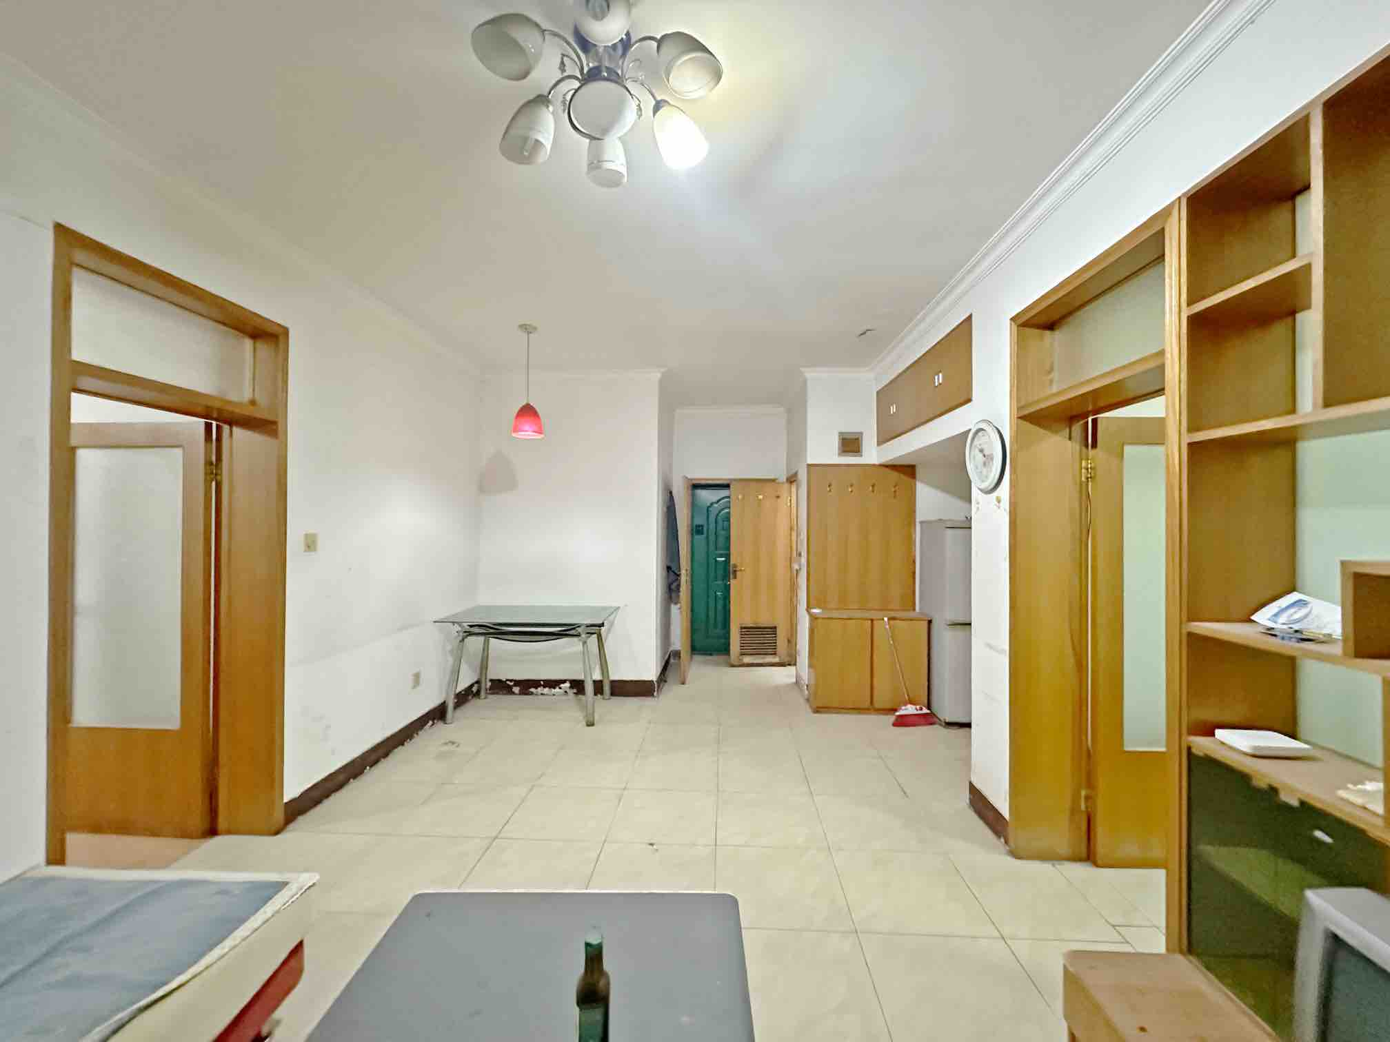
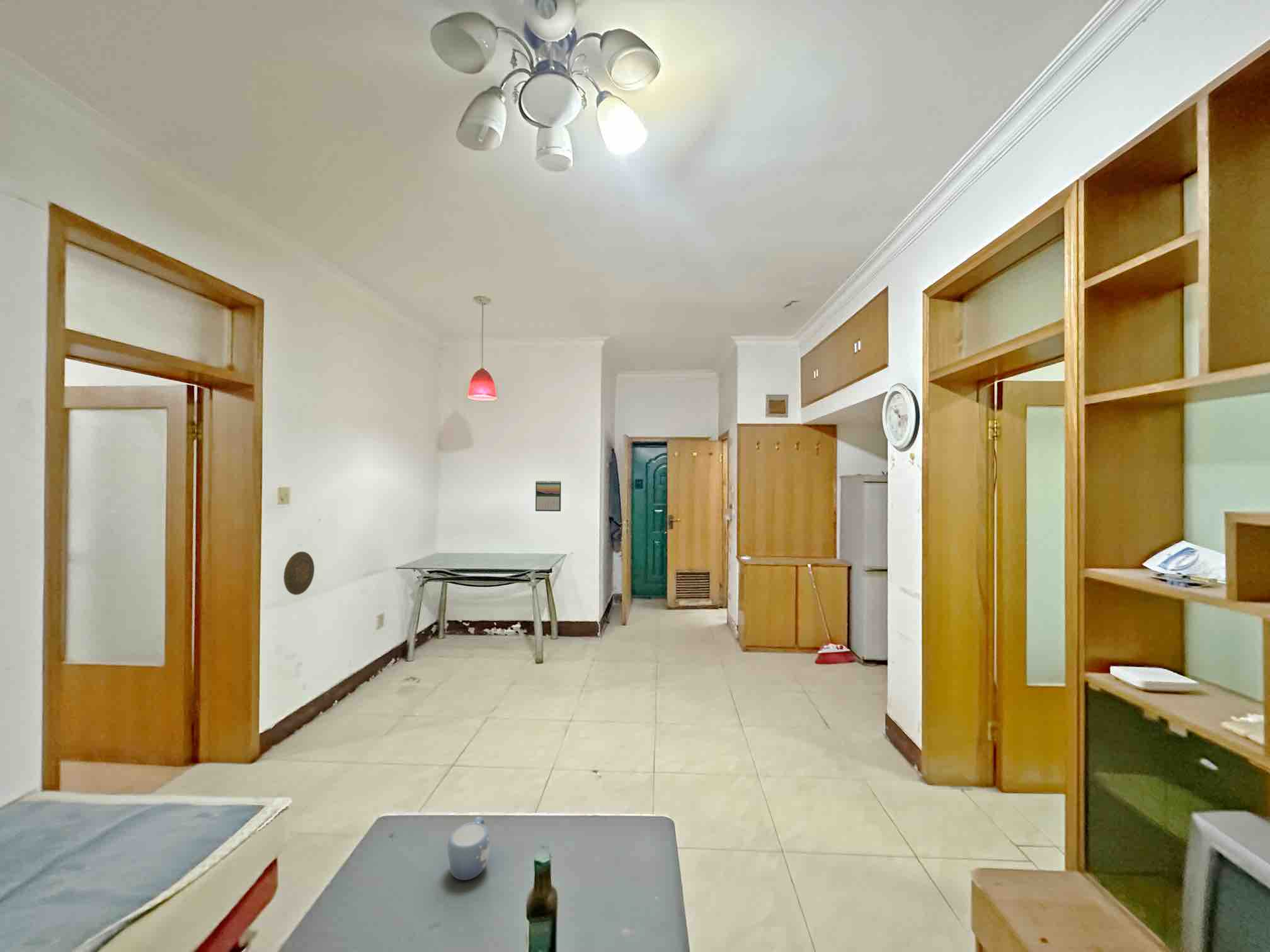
+ mug (471, 846)
+ calendar (548, 496)
+ decorative plate (301, 573)
